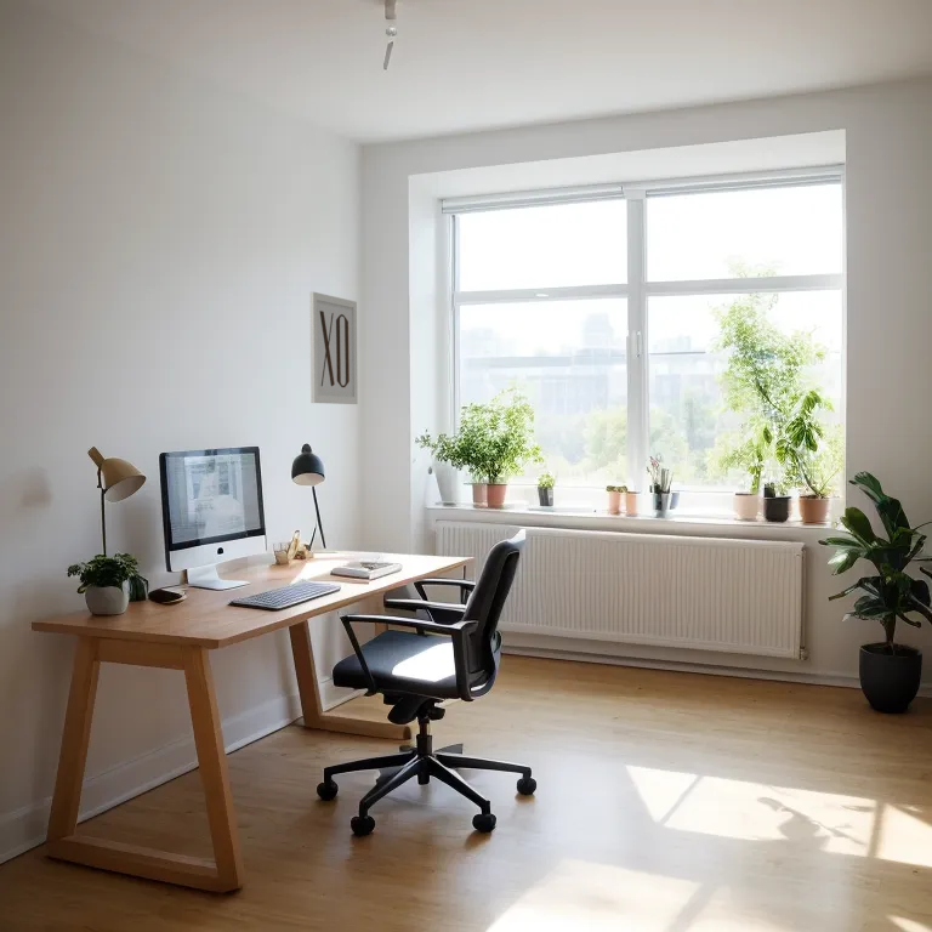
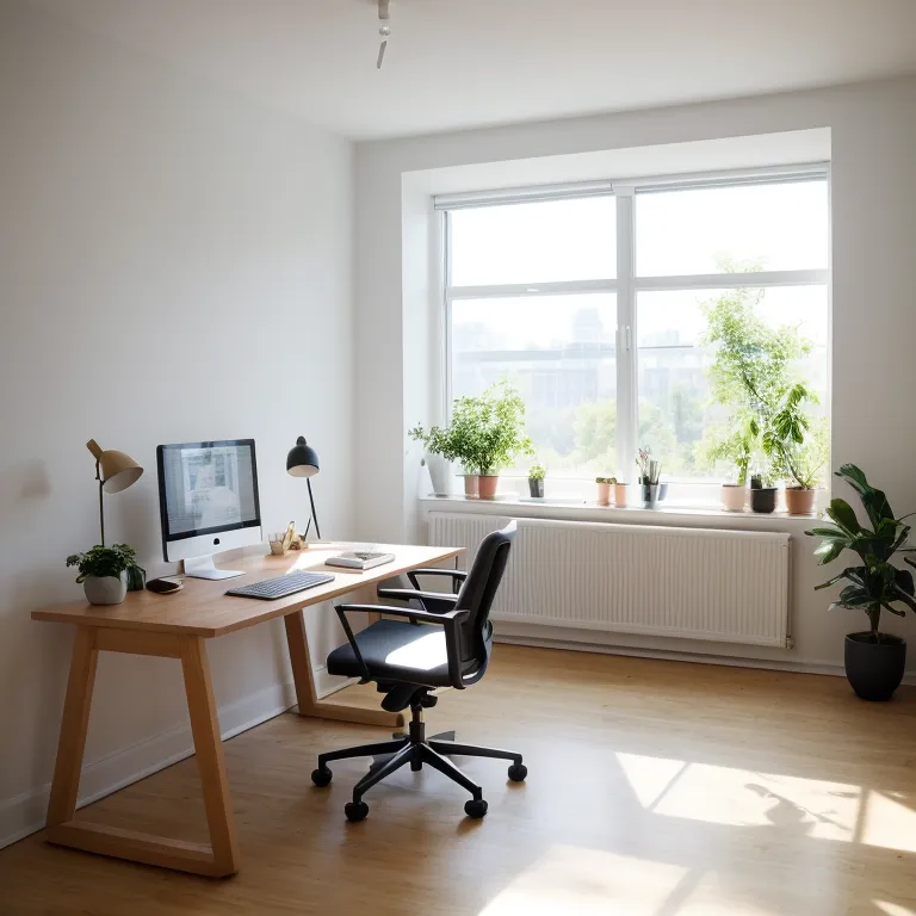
- wall art (334, 350)
